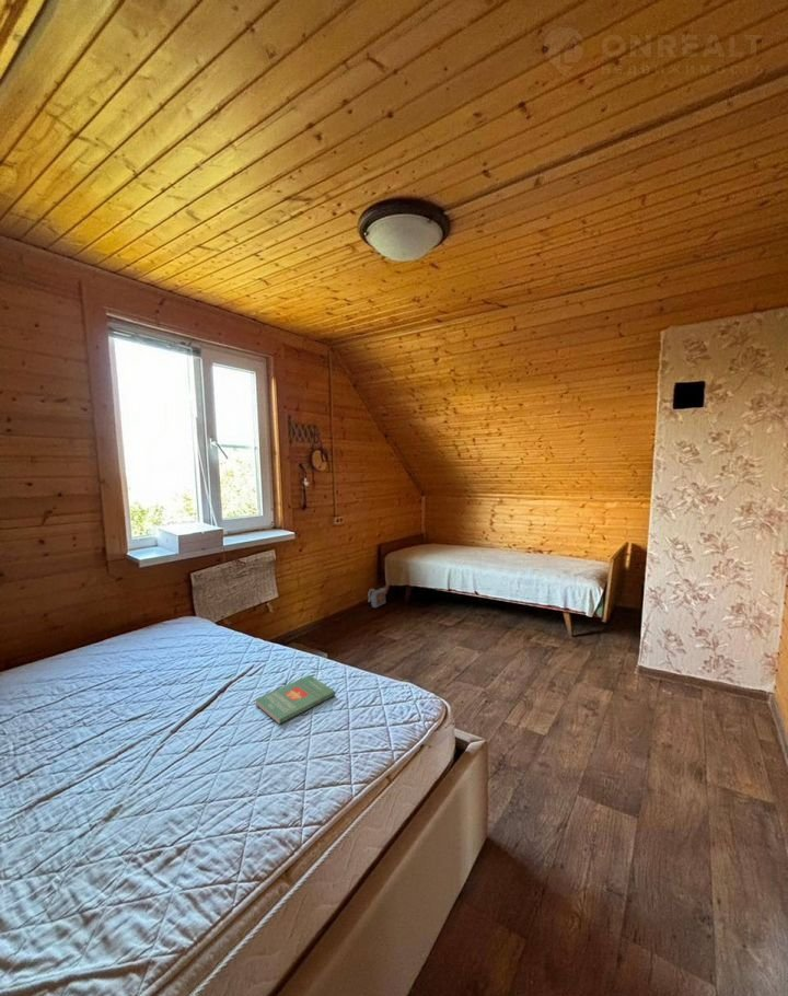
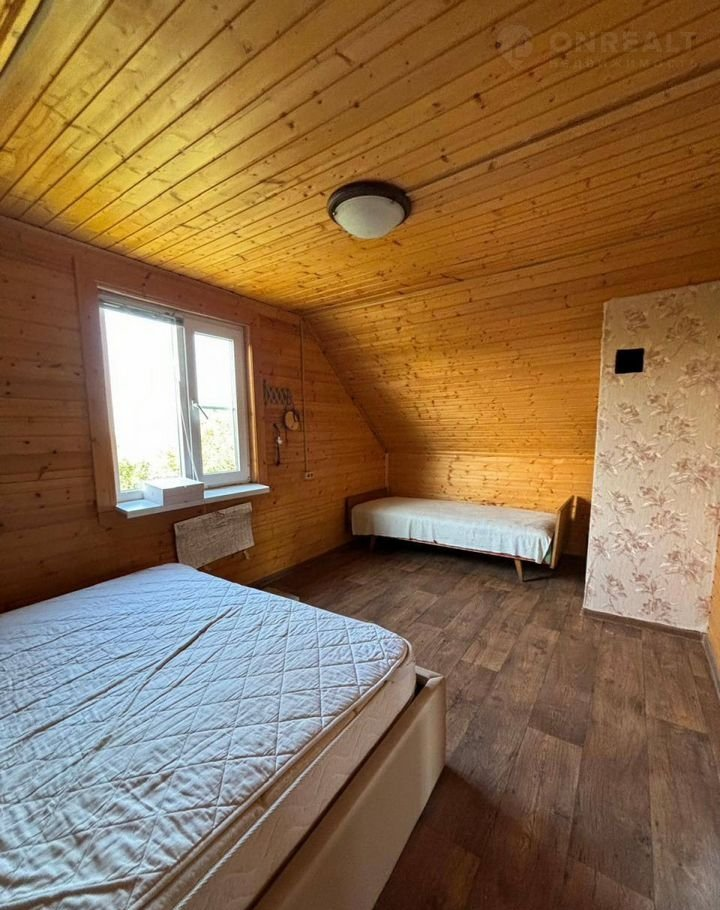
- watering can (379, 594)
- book (296, 697)
